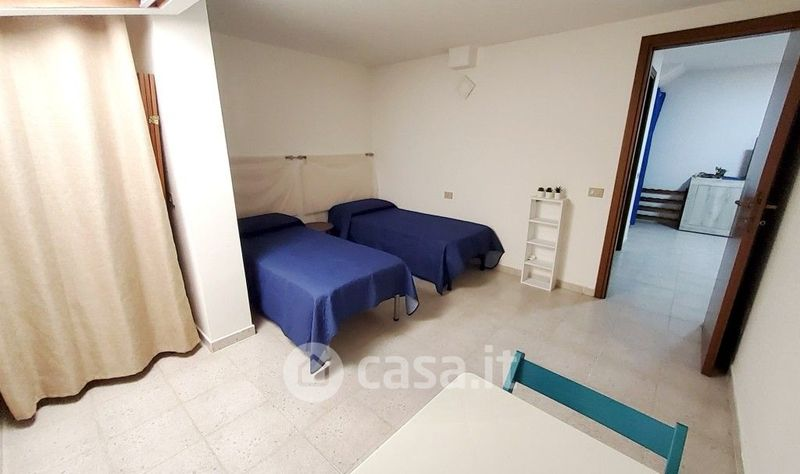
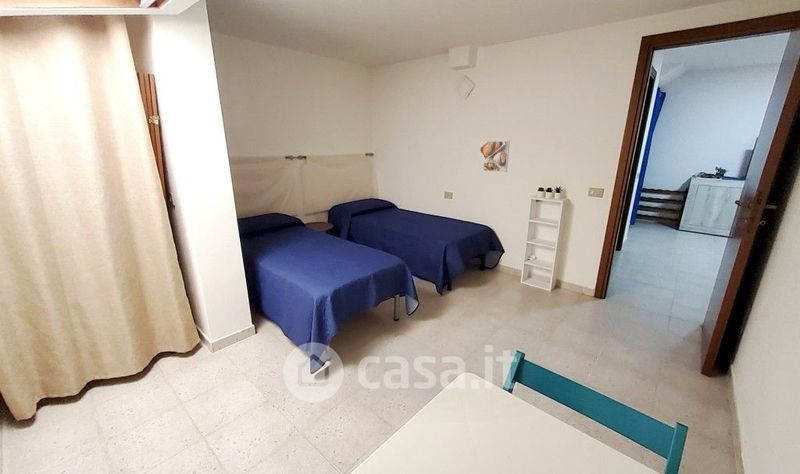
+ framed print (493, 156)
